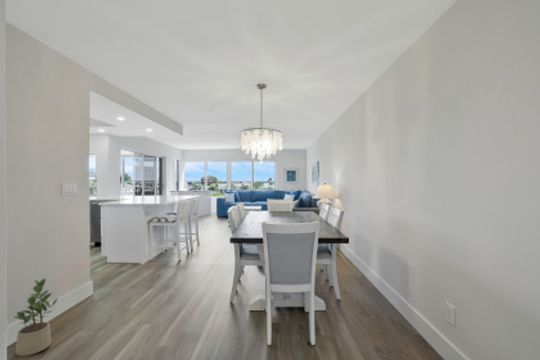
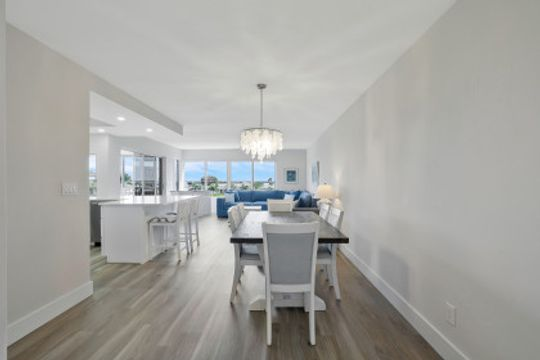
- potted plant (32, 313)
